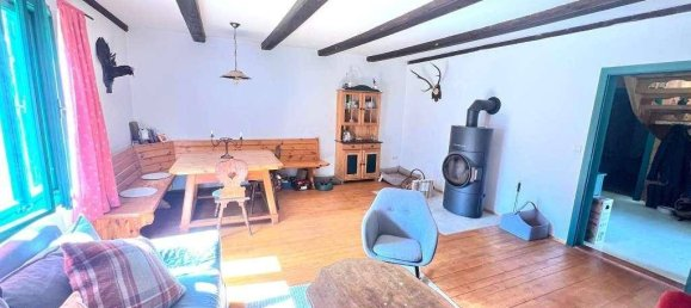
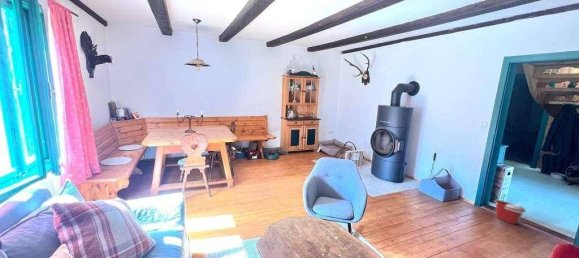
+ bucket (508, 211)
